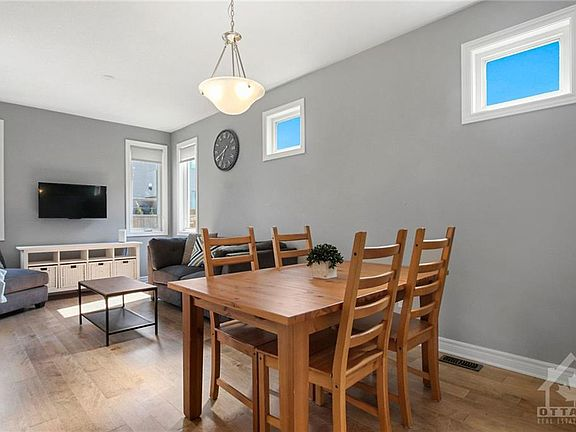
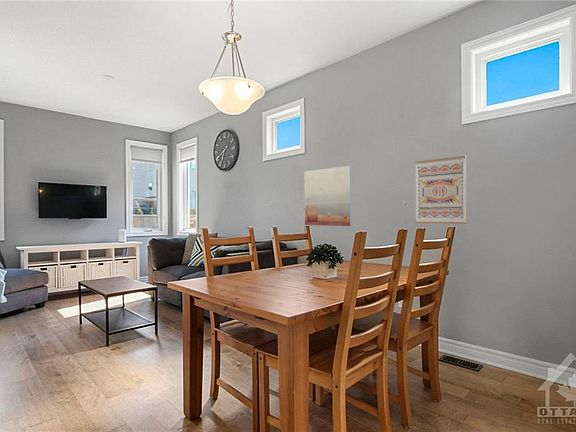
+ wall art (439, 191)
+ wall art (326, 197)
